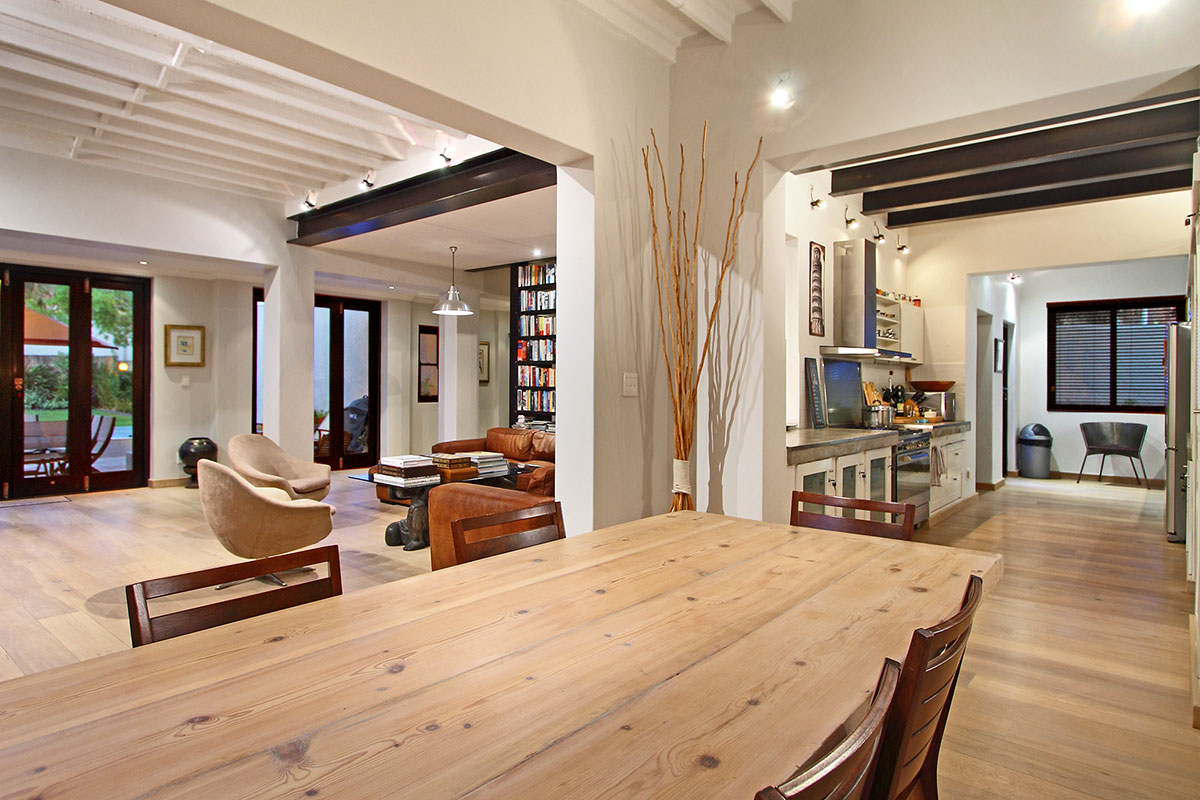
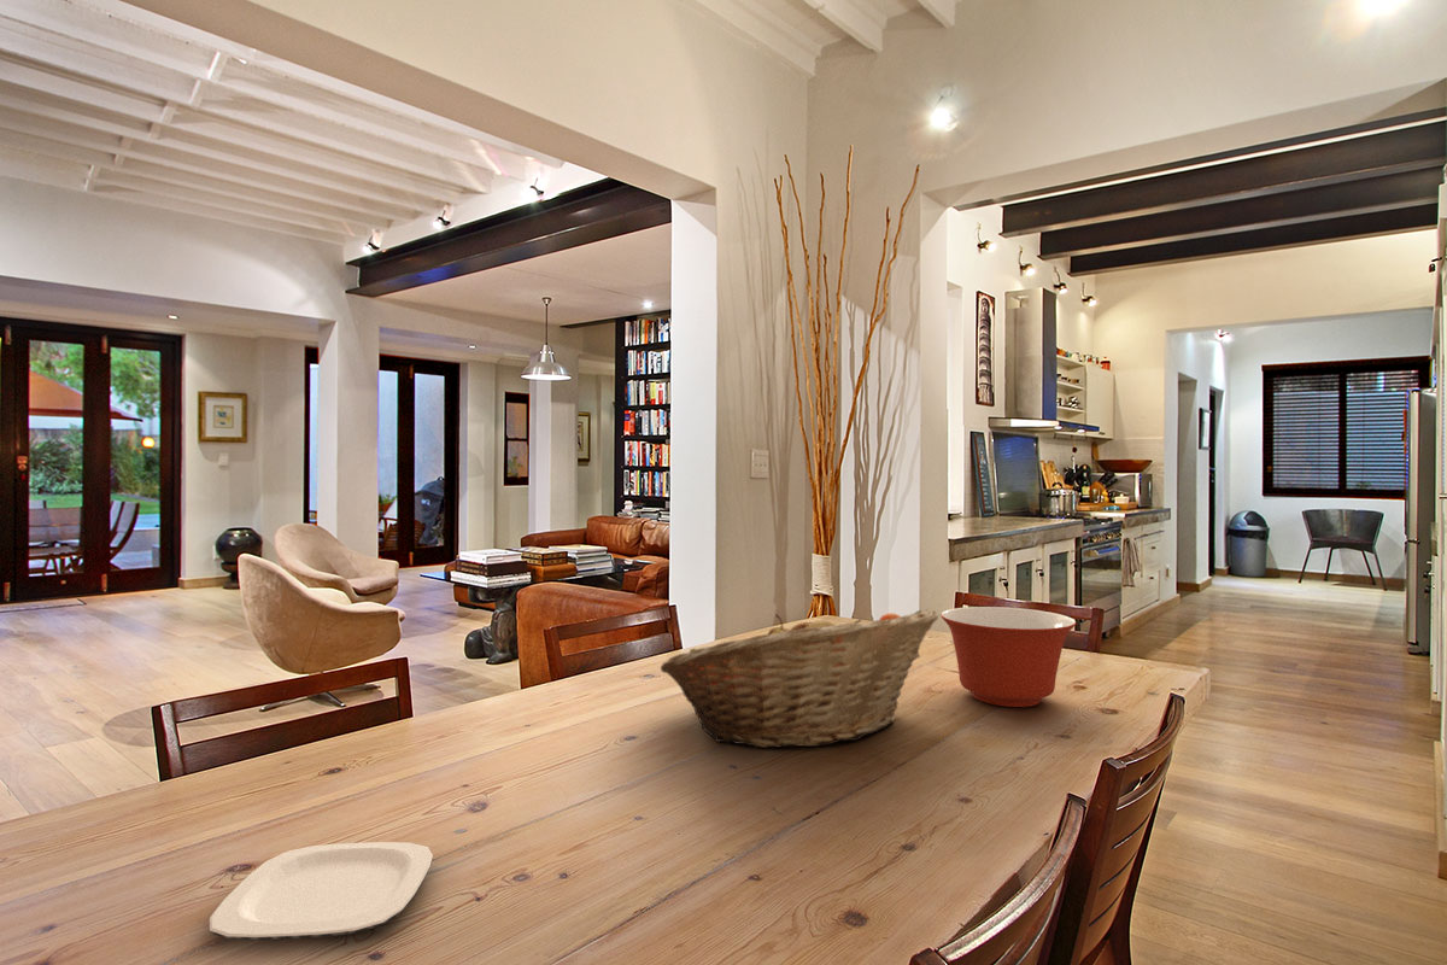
+ mixing bowl (1006, 657)
+ plate (329, 890)
+ fruit basket (803, 663)
